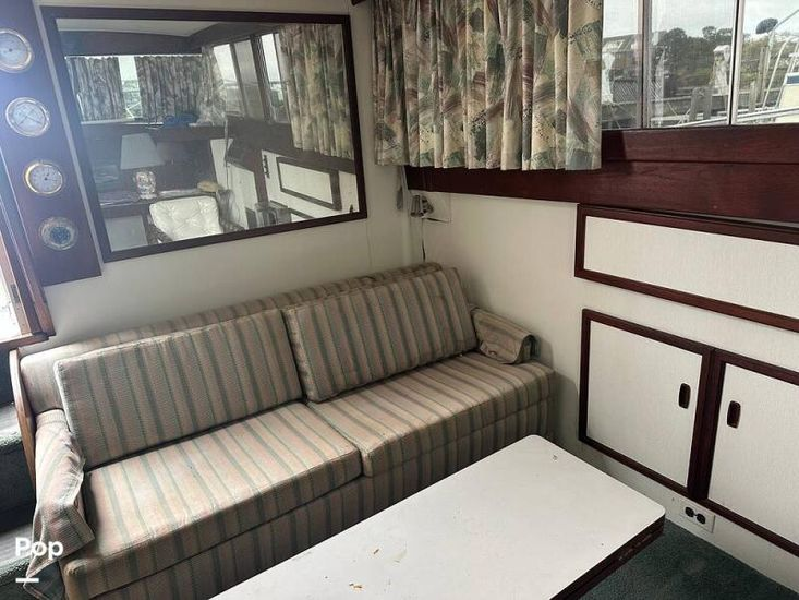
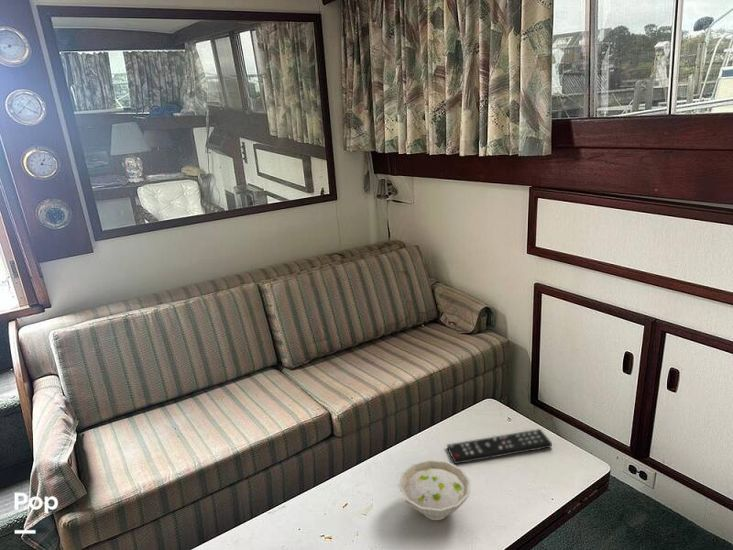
+ remote control (498, 445)
+ bowl (434, 495)
